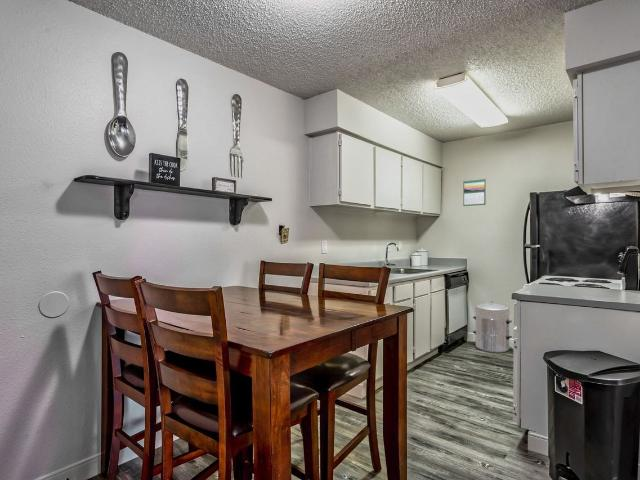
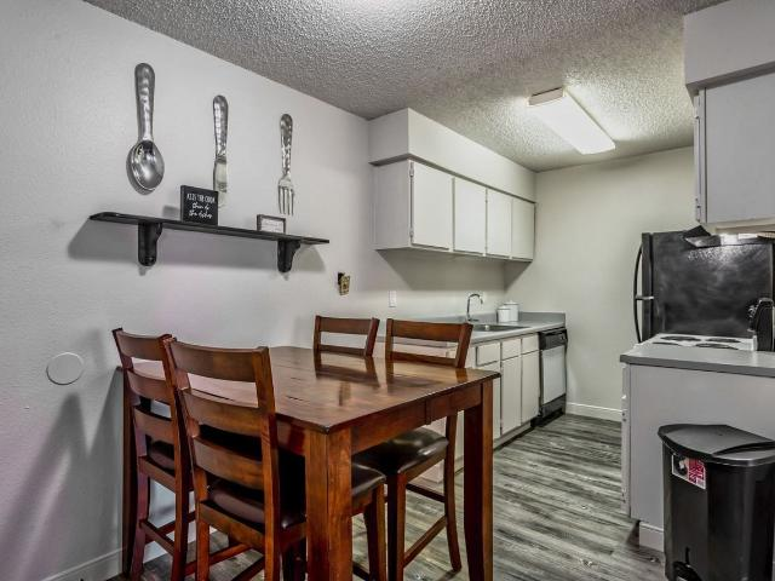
- calendar (474, 192)
- waste bin (492, 324)
